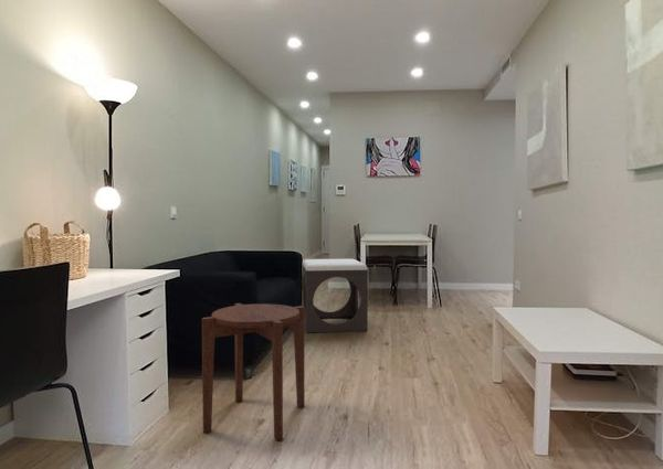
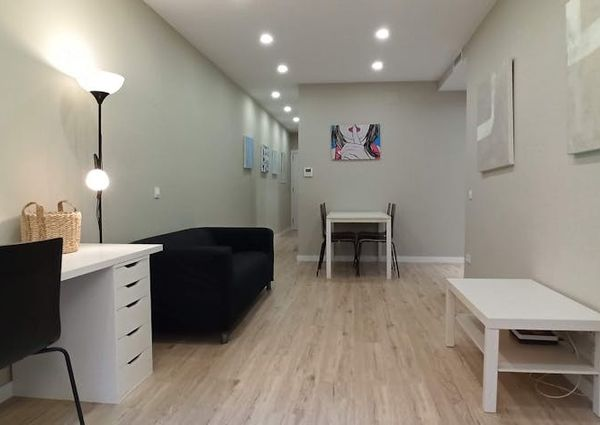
- side table (242, 364)
- footstool (326, 279)
